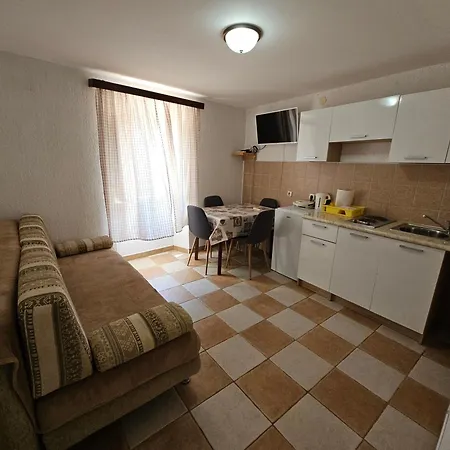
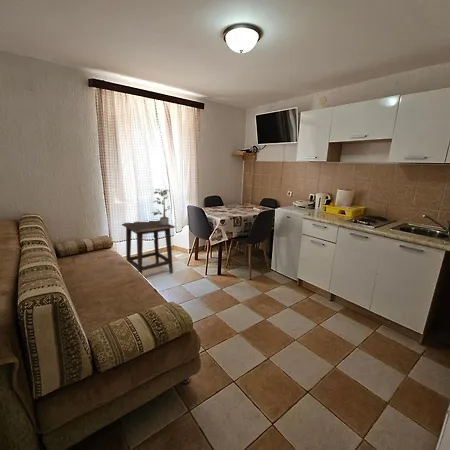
+ potted plant (162, 204)
+ side table (149, 253)
